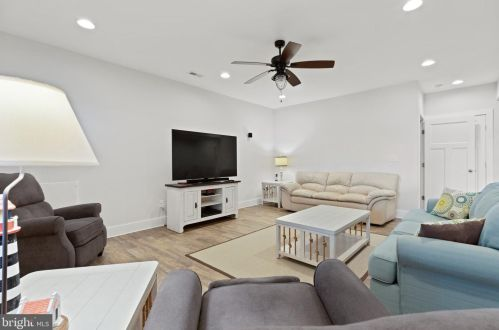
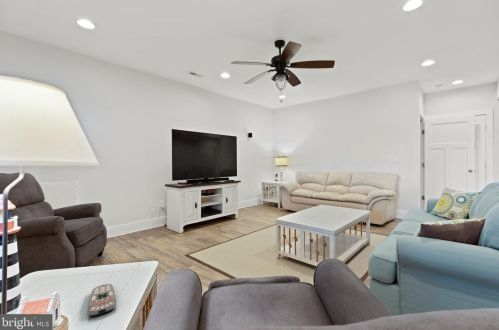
+ remote control (102, 298)
